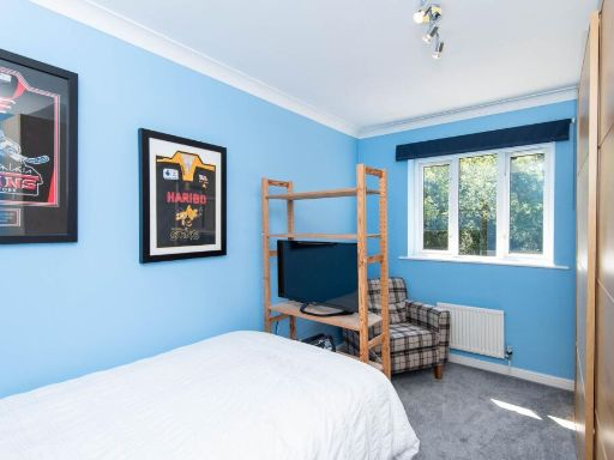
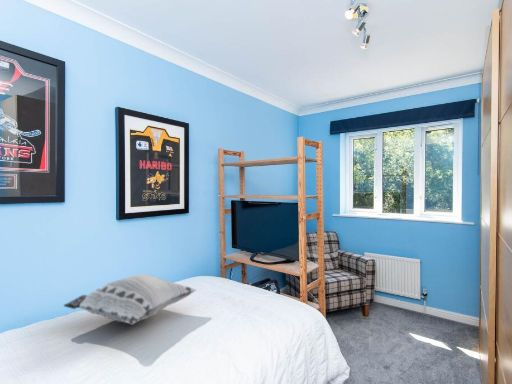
+ decorative pillow (134, 296)
